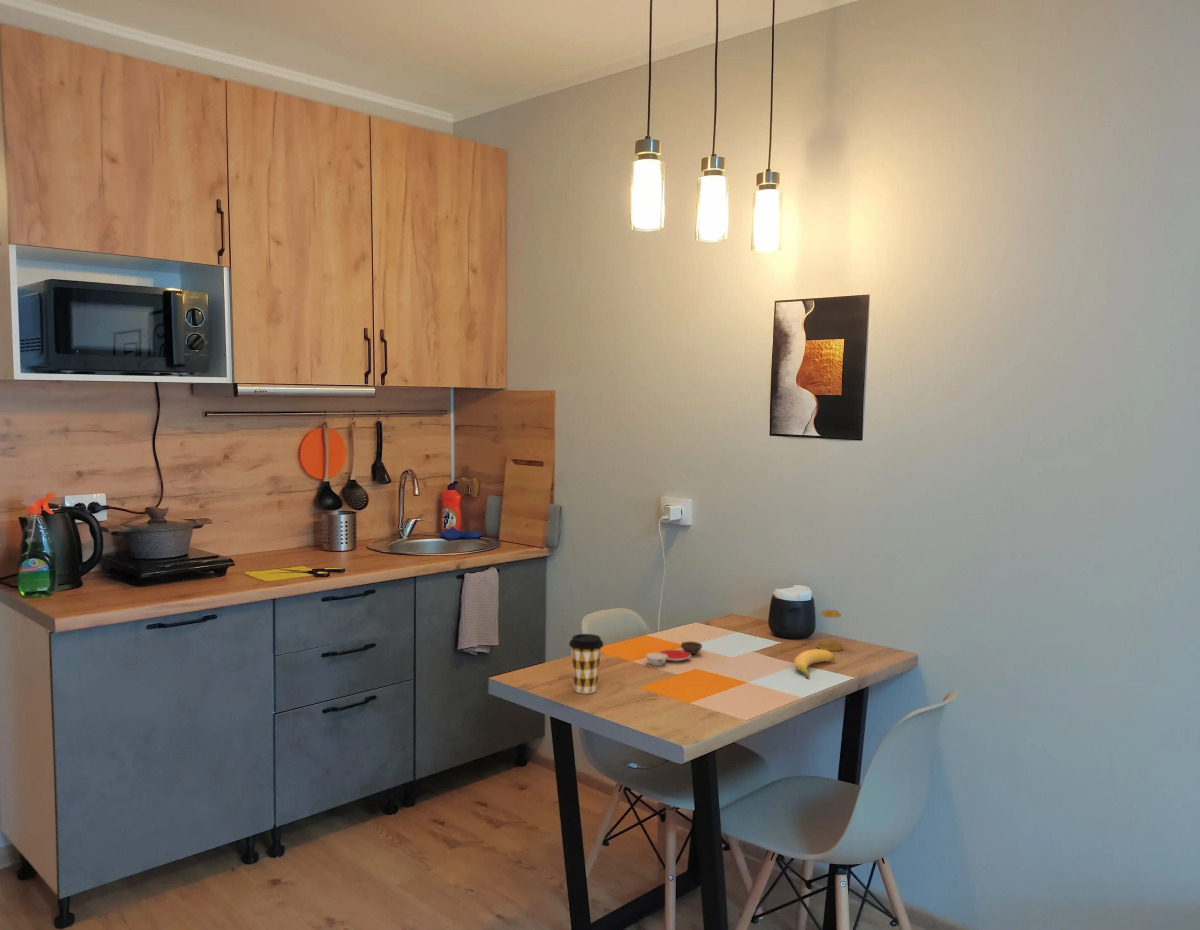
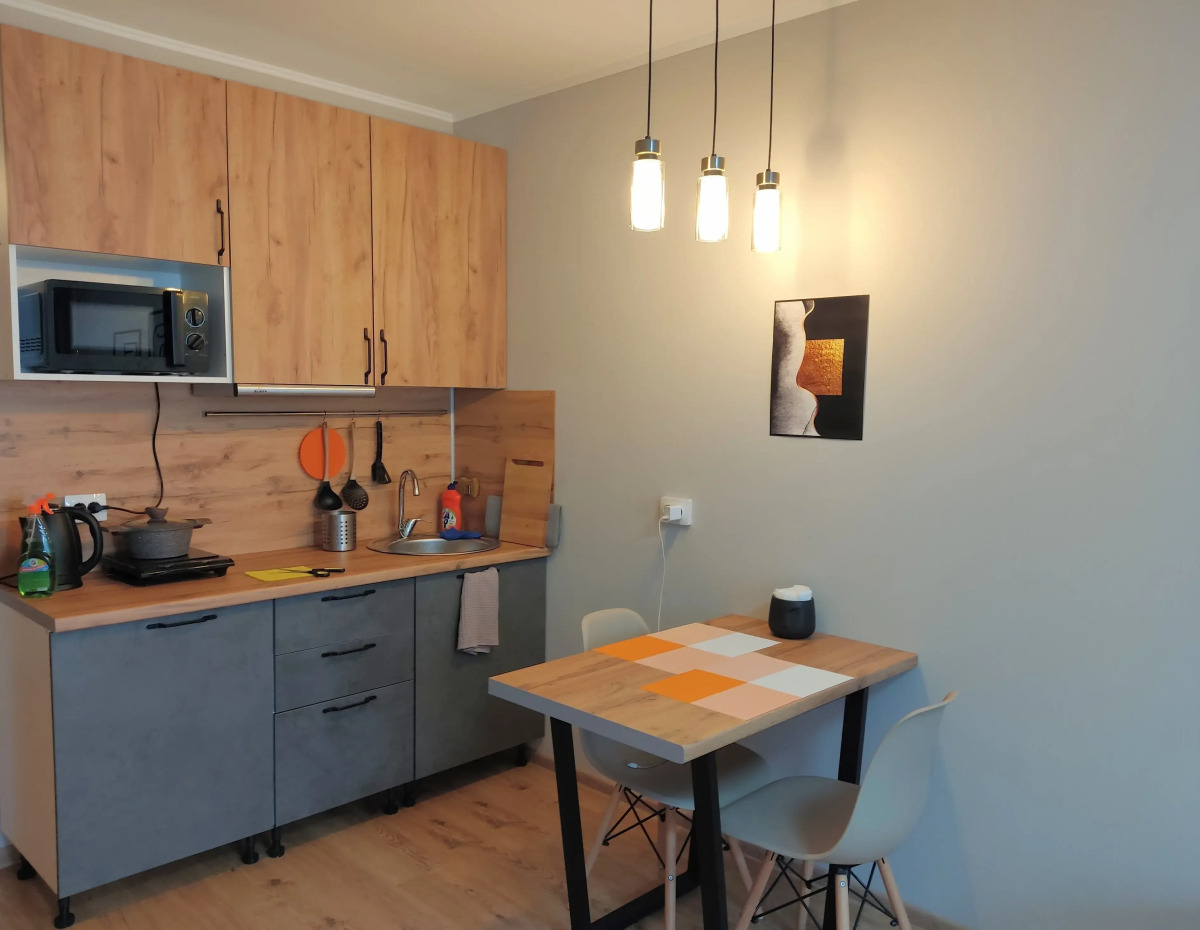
- banana (814, 660)
- coffee cup (585, 663)
- salt shaker (830, 640)
- bowl (674, 654)
